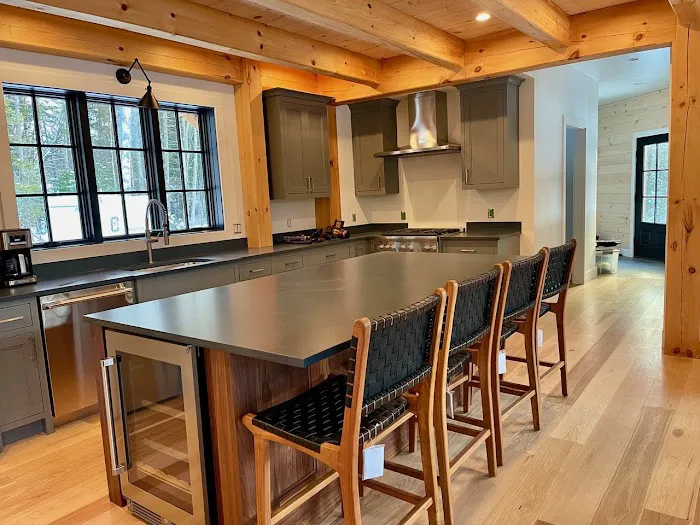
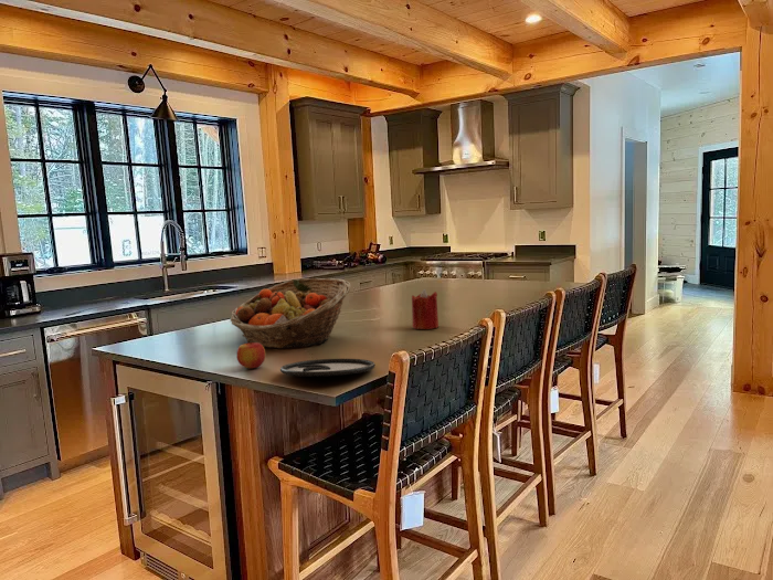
+ apple (251, 354)
+ plate (328, 367)
+ candle (424, 307)
+ fruit basket (290, 310)
